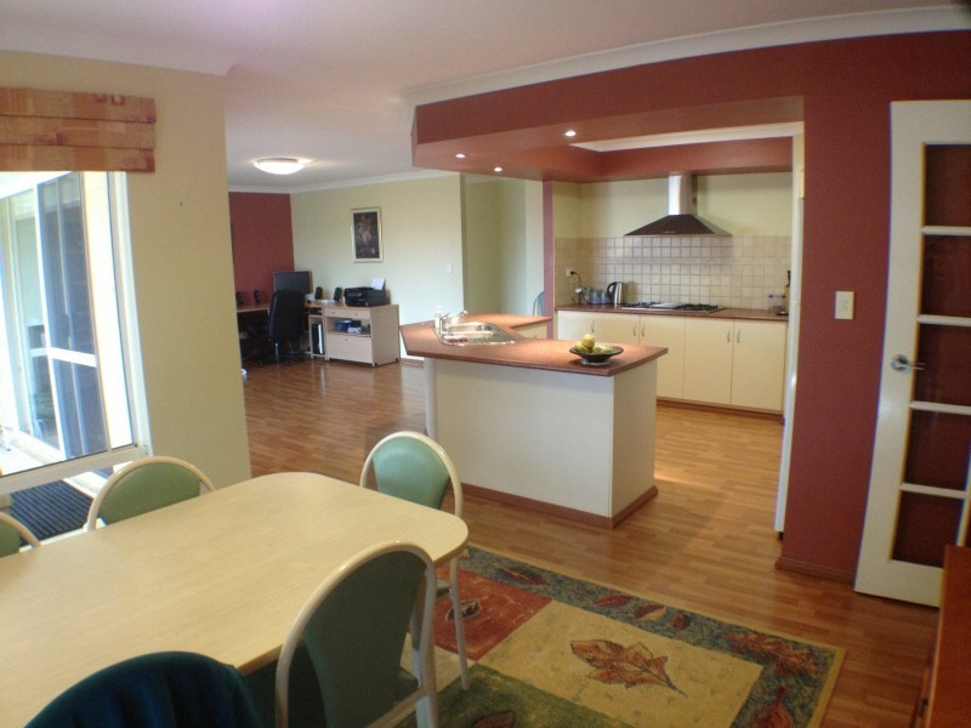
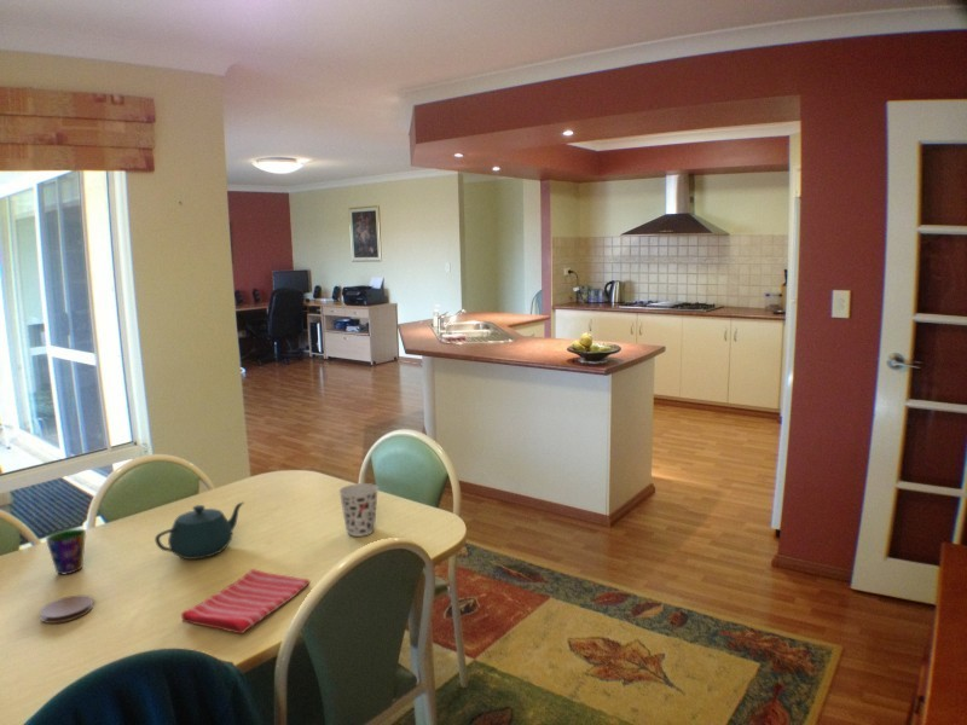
+ coaster (66, 608)
+ teapot (202, 528)
+ dish towel (248, 598)
+ cup (70, 553)
+ cup (359, 510)
